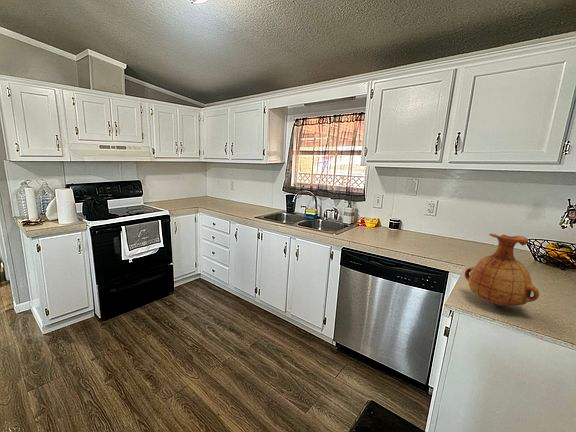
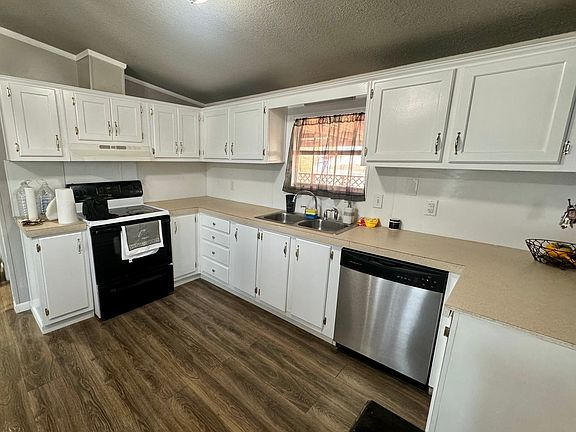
- vase (501, 270)
